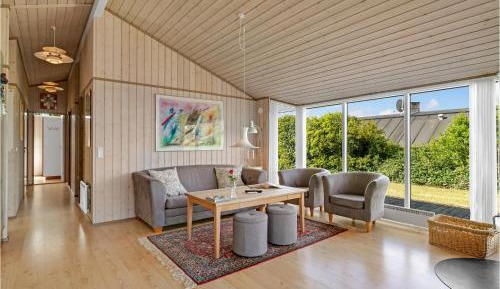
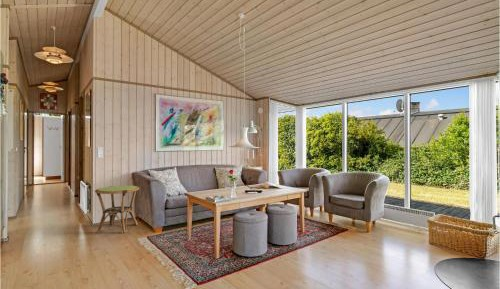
+ side table (117, 208)
